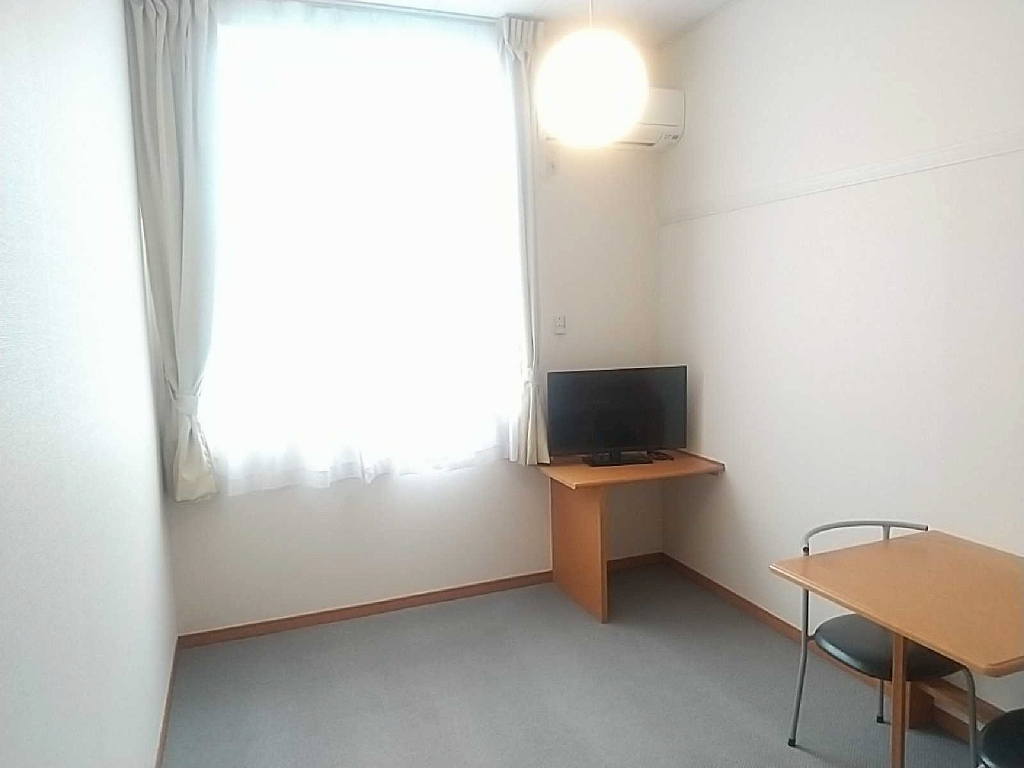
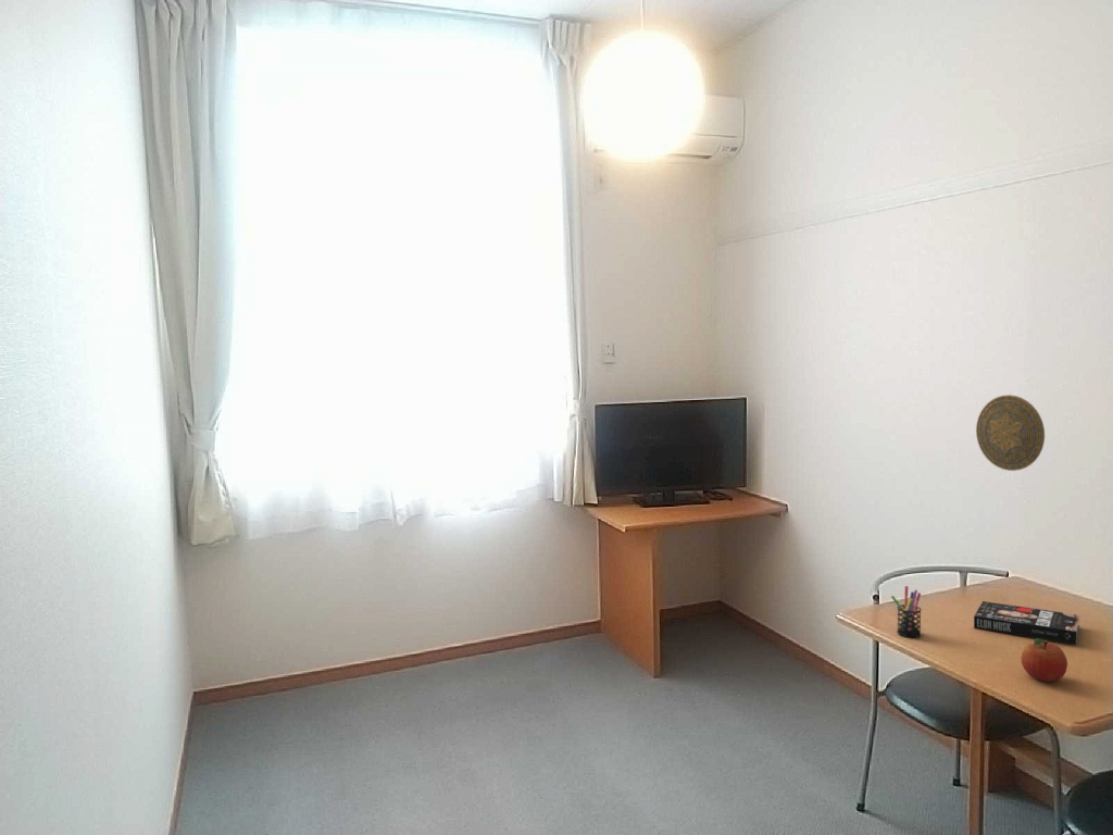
+ decorative plate (1006, 433)
+ pen holder (905, 610)
+ fruit (1043, 658)
+ book (1026, 621)
